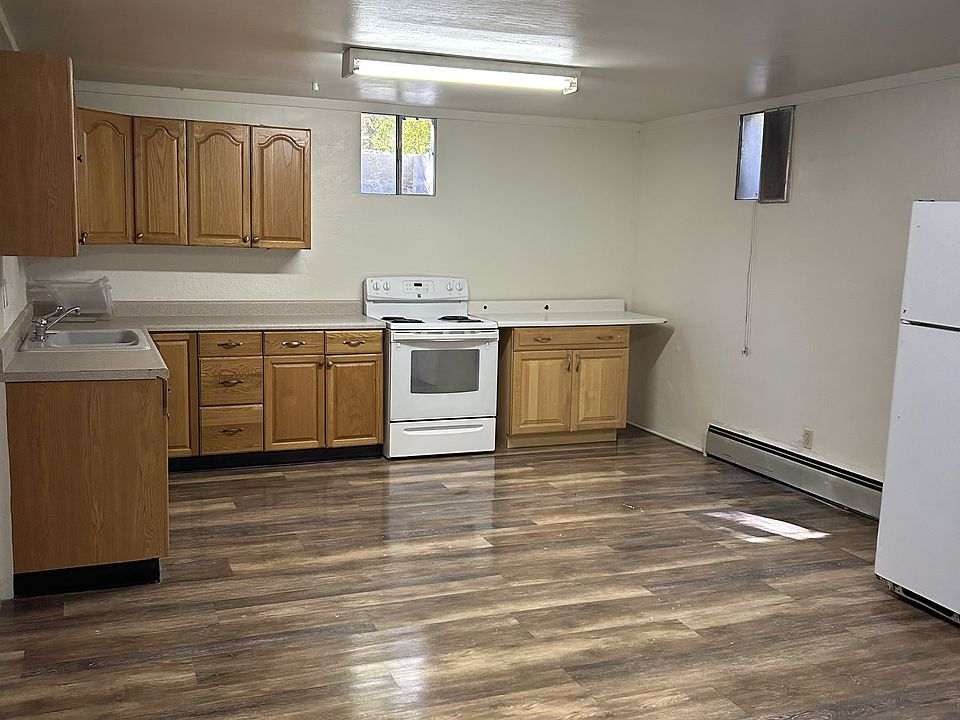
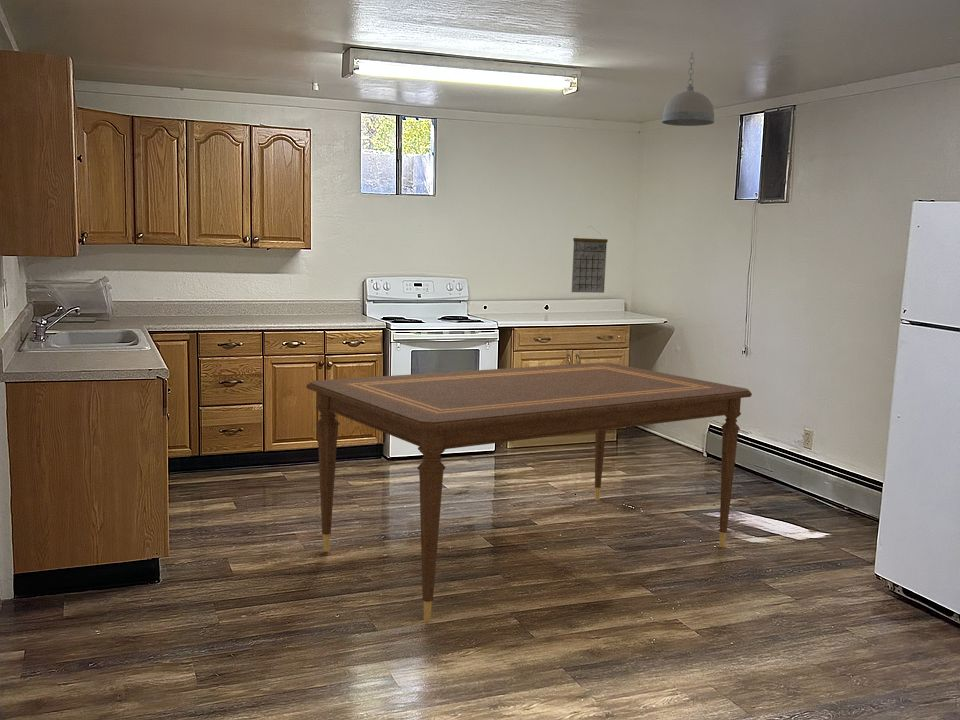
+ pendant light (690, 87)
+ calendar (589, 259)
+ dining table (525, 439)
